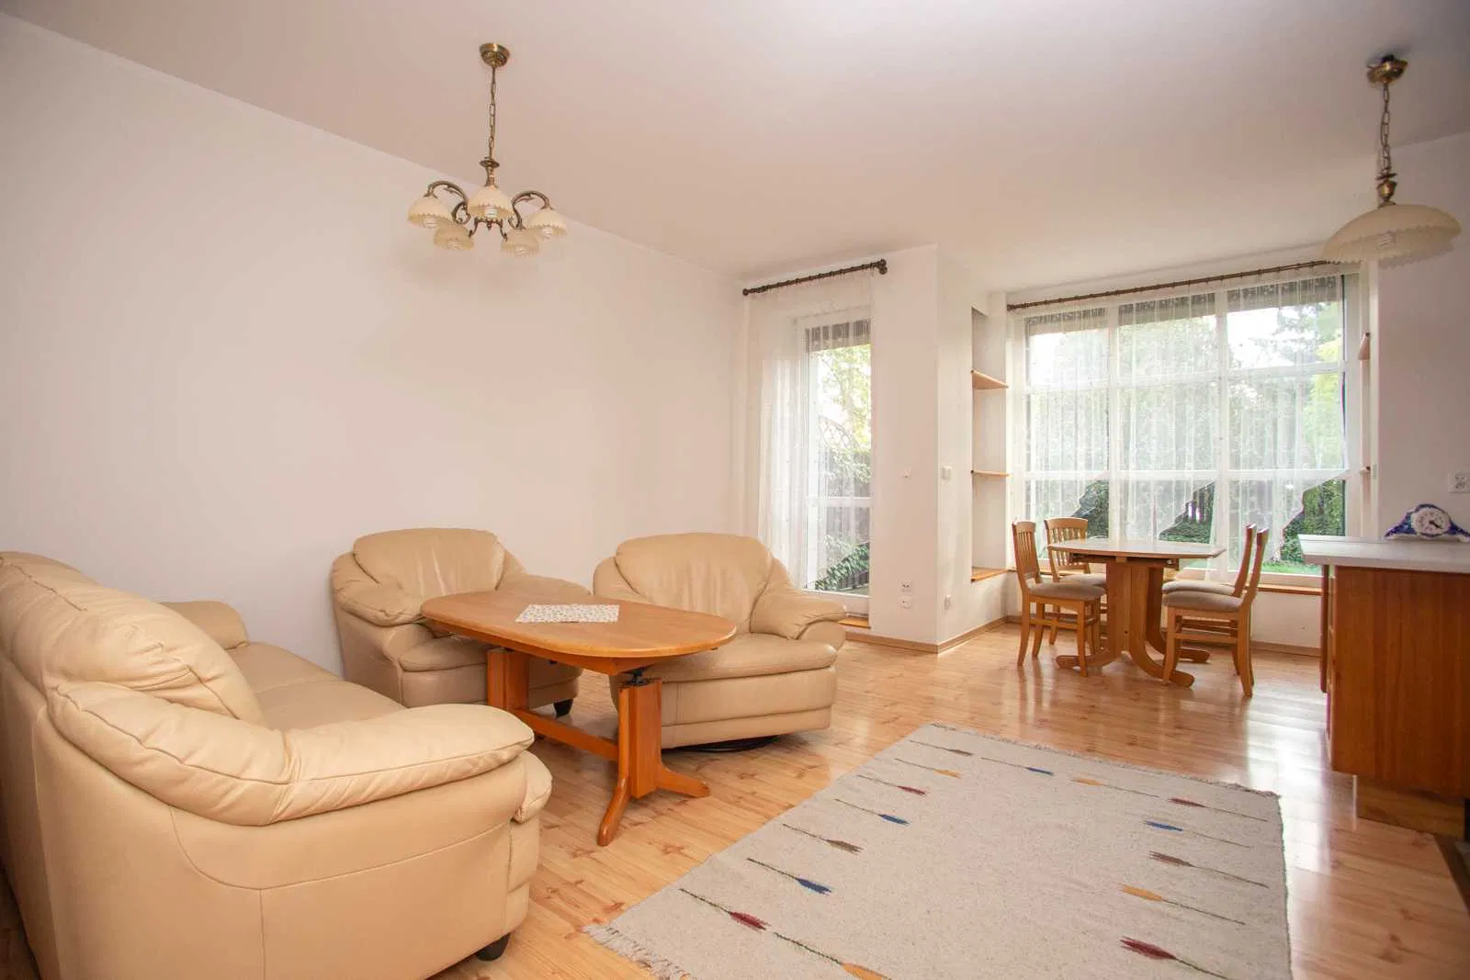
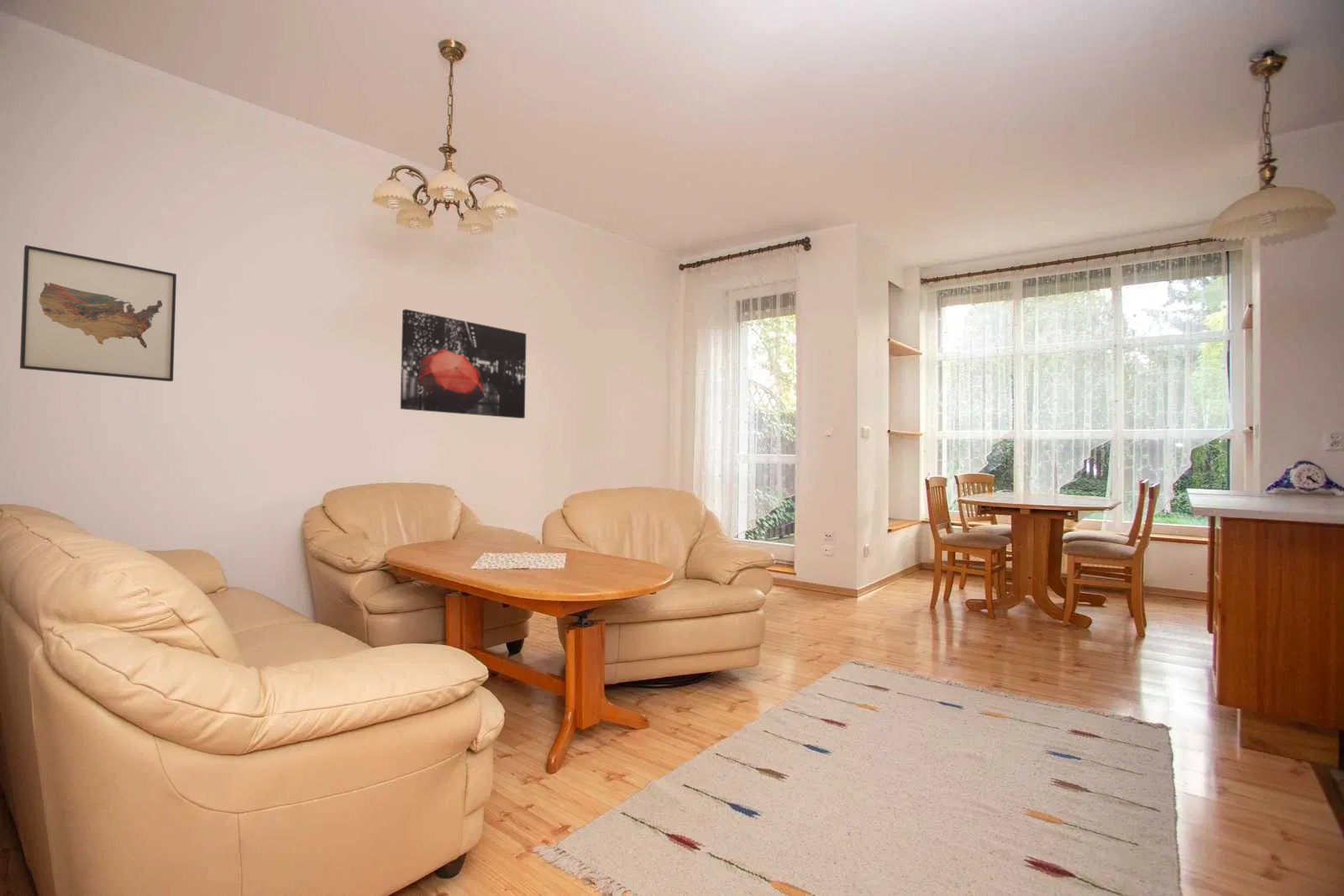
+ wall art (102, 317)
+ wall art (468, 368)
